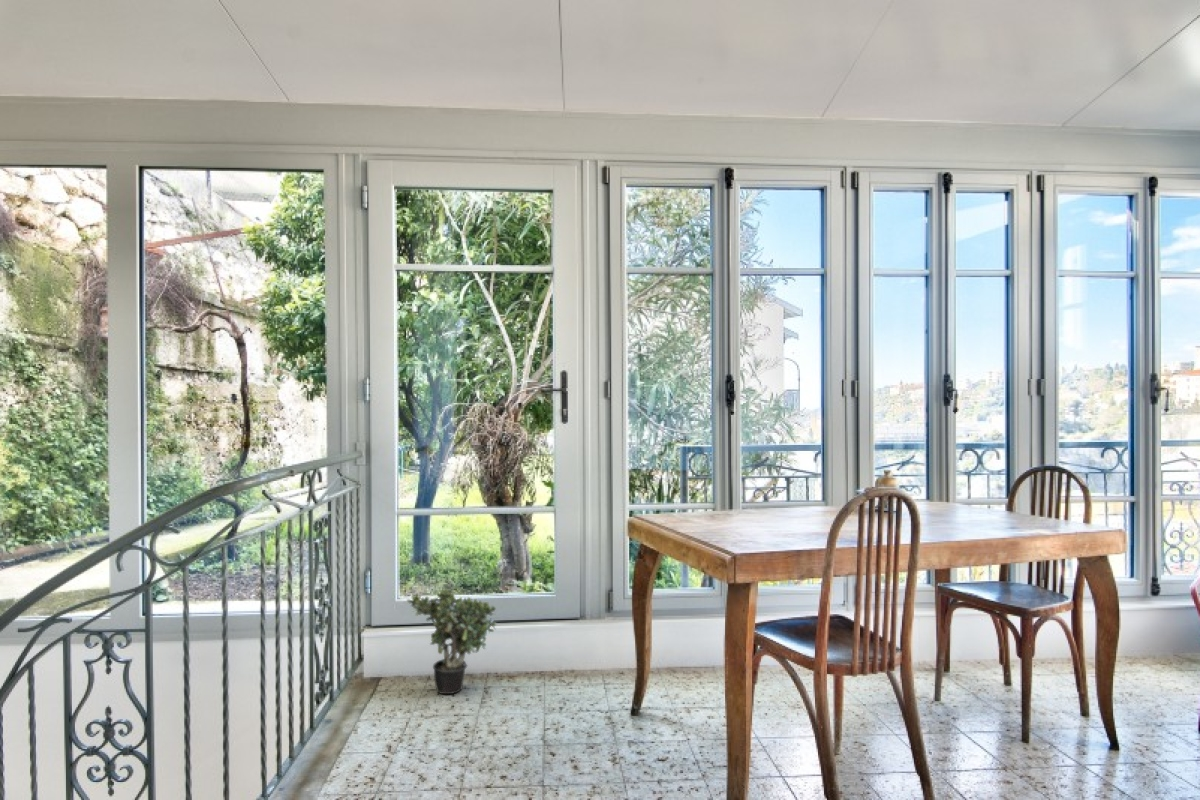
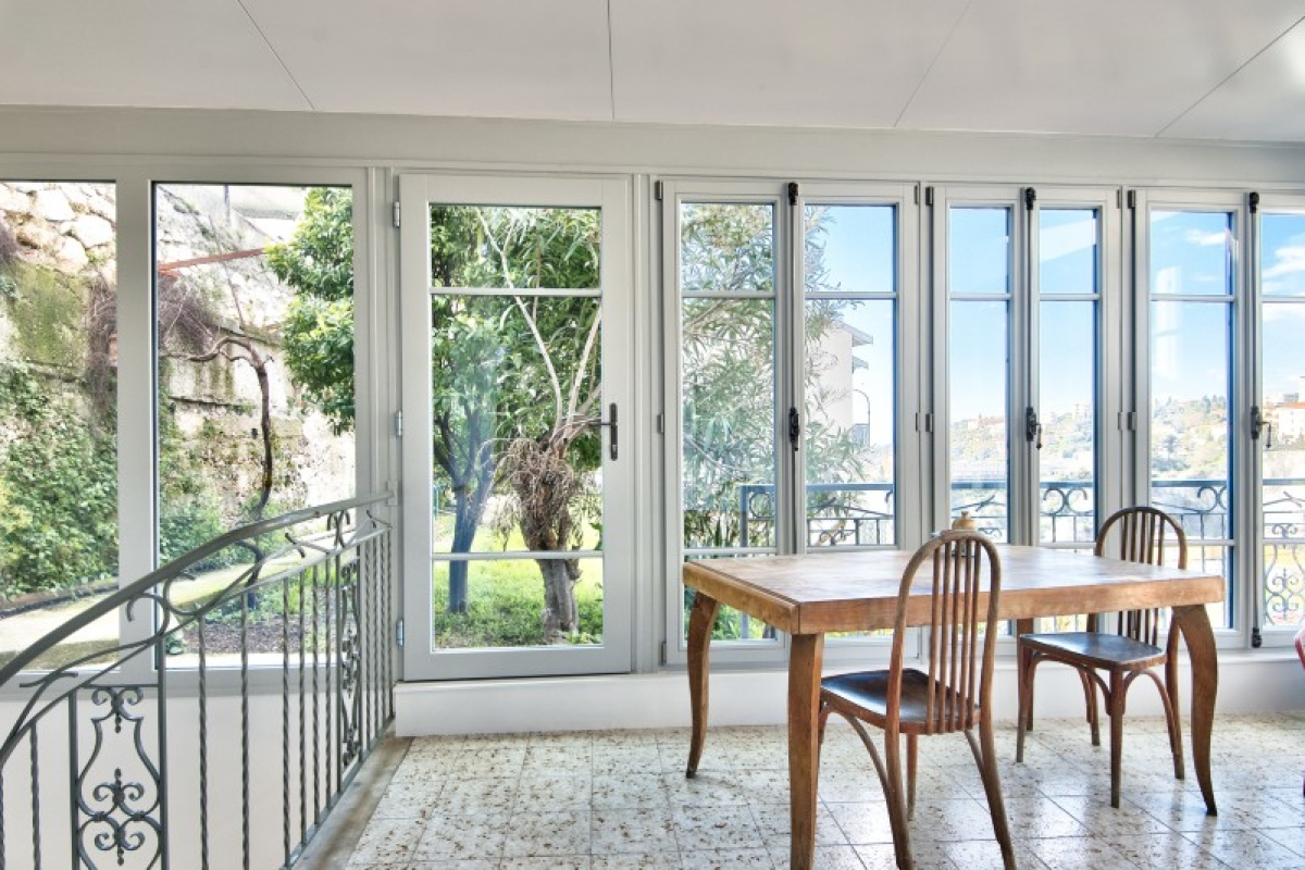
- potted plant (451, 639)
